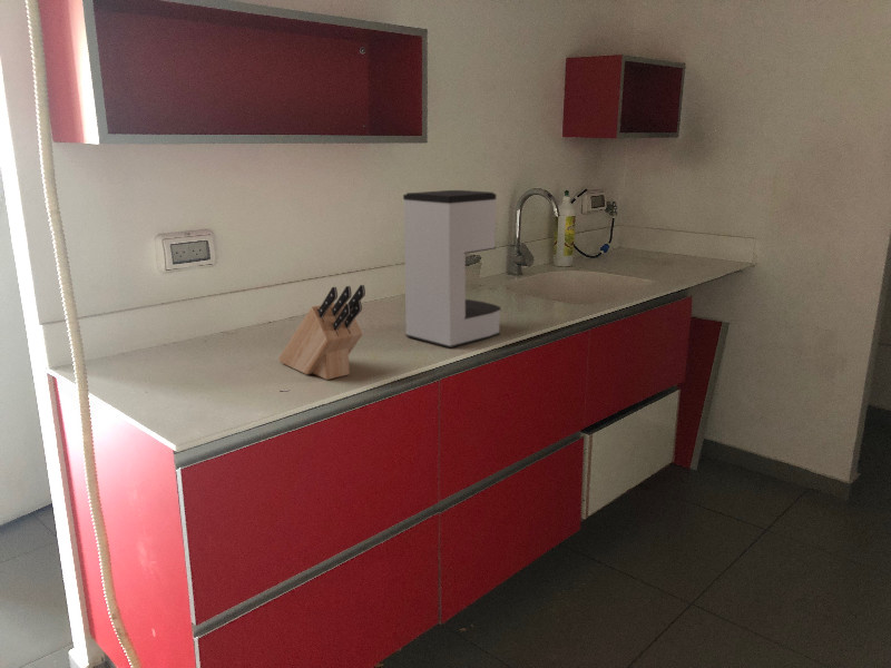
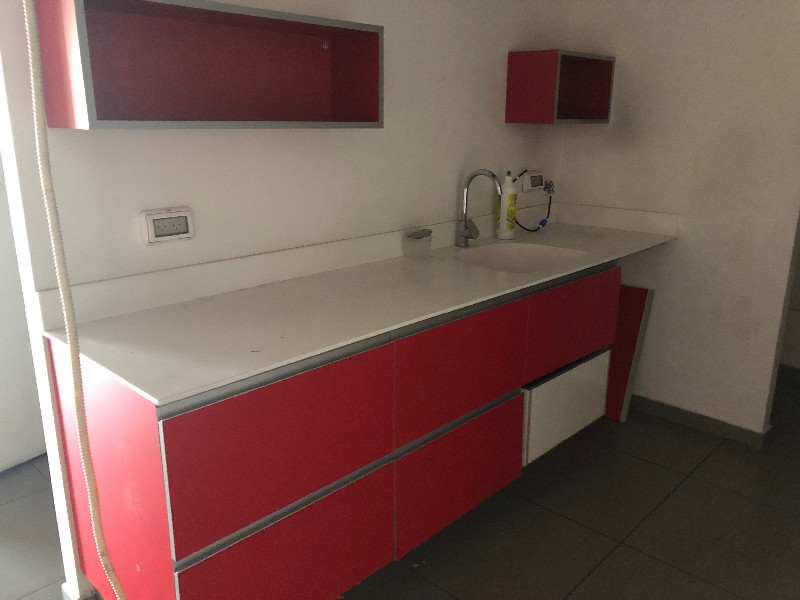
- knife block (322, 325)
- coffee maker (451, 264)
